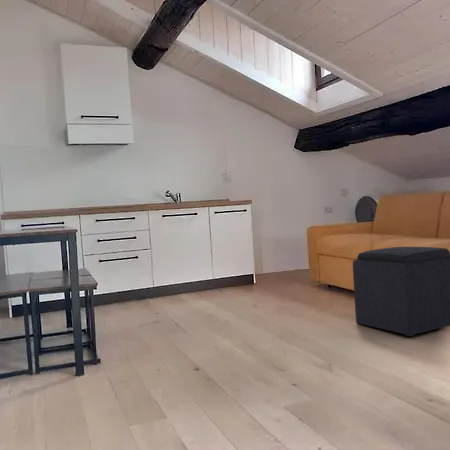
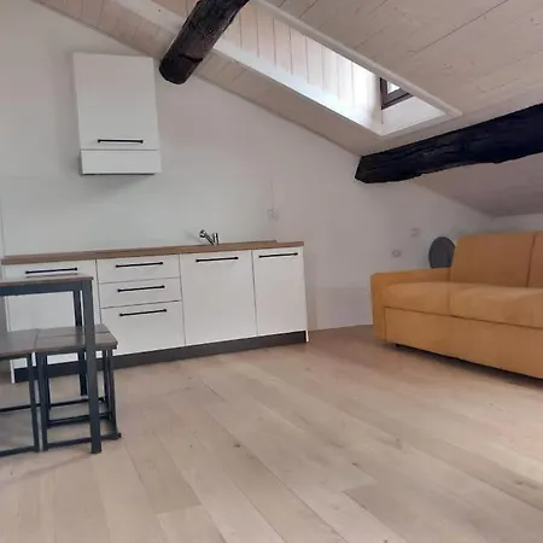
- ottoman (404, 286)
